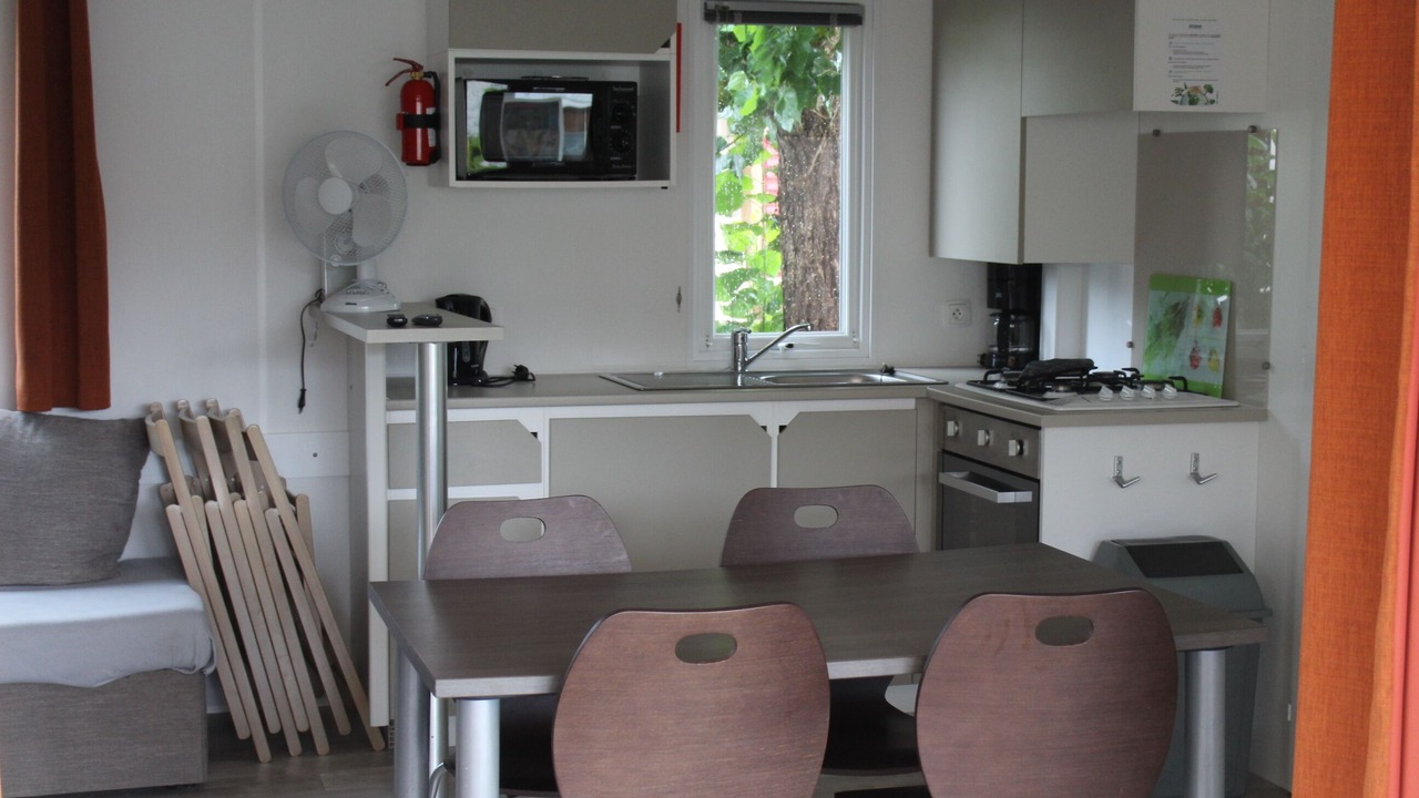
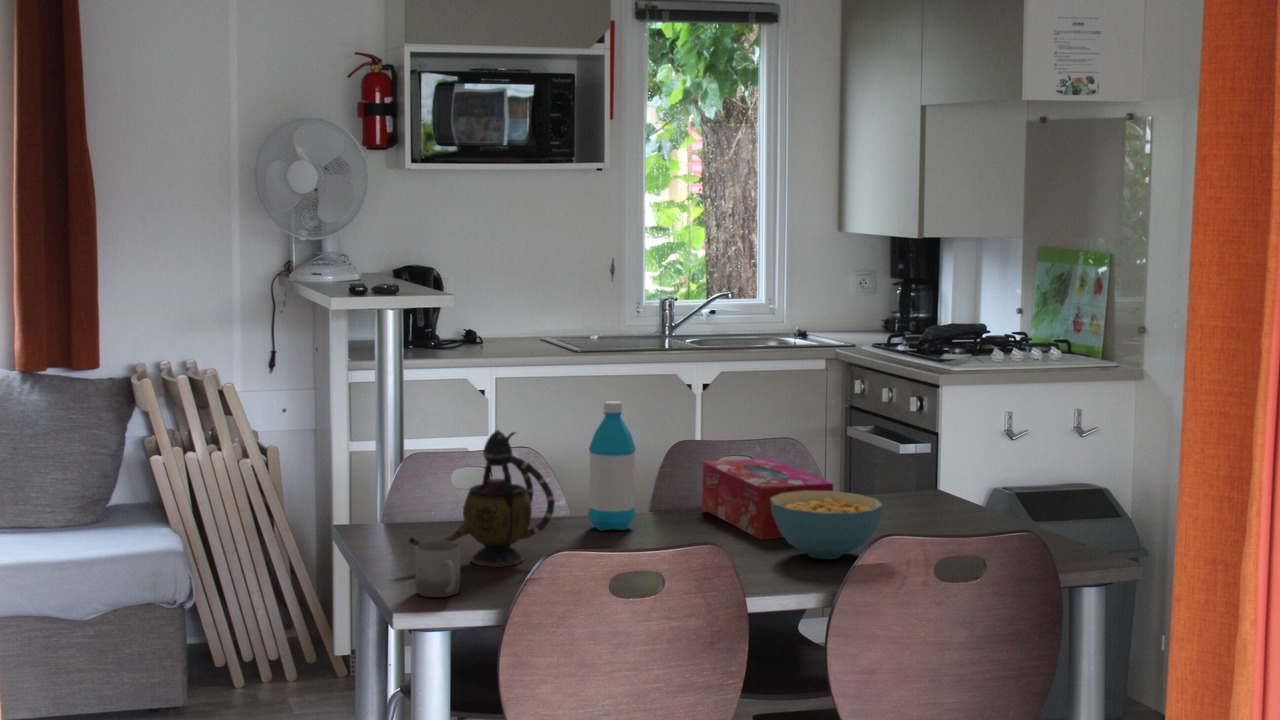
+ cup (441, 570)
+ teapot (478, 496)
+ cereal bowl (825, 528)
+ water bottle (612, 465)
+ tissue box (765, 496)
